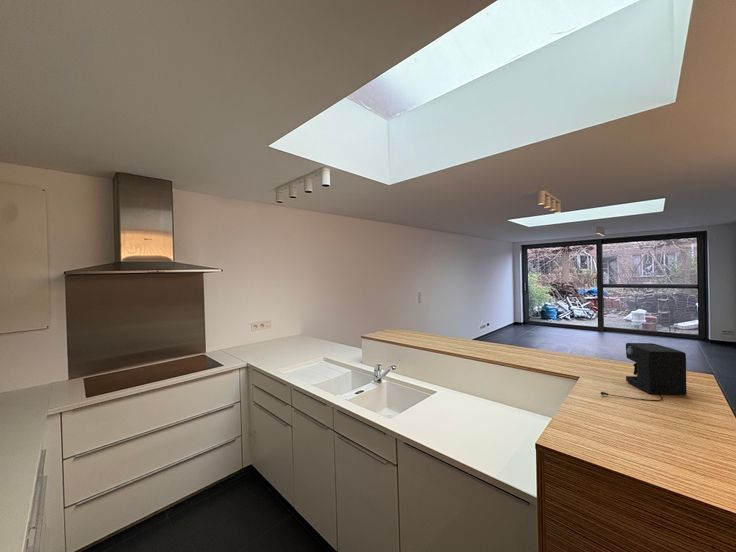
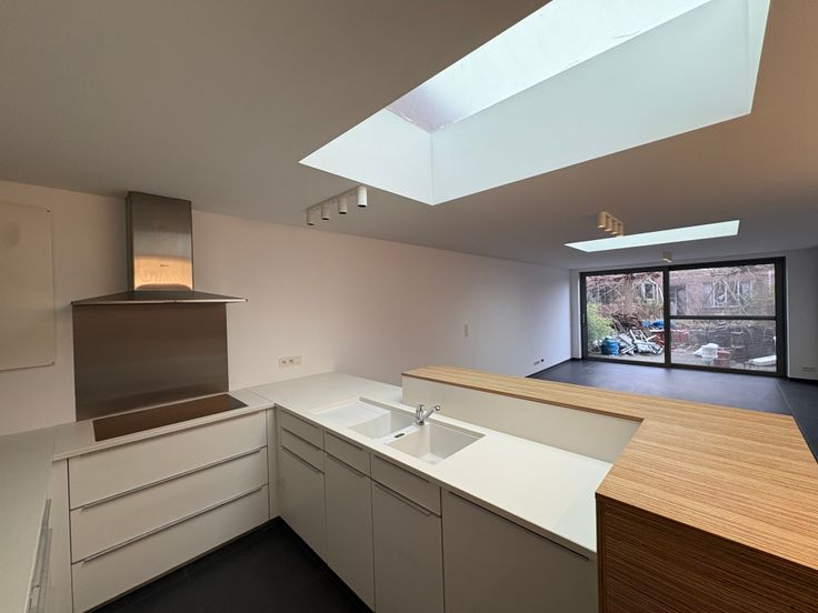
- coffee maker (633, 365)
